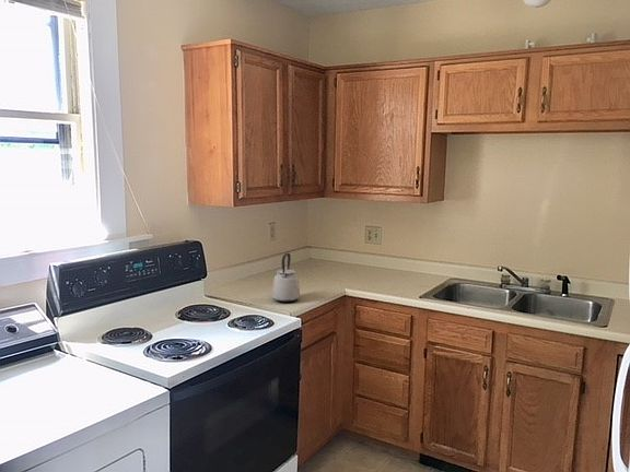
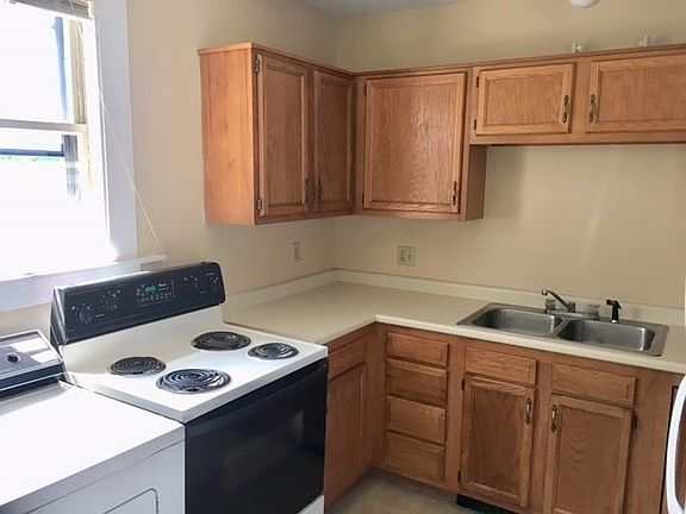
- kettle (287, 275)
